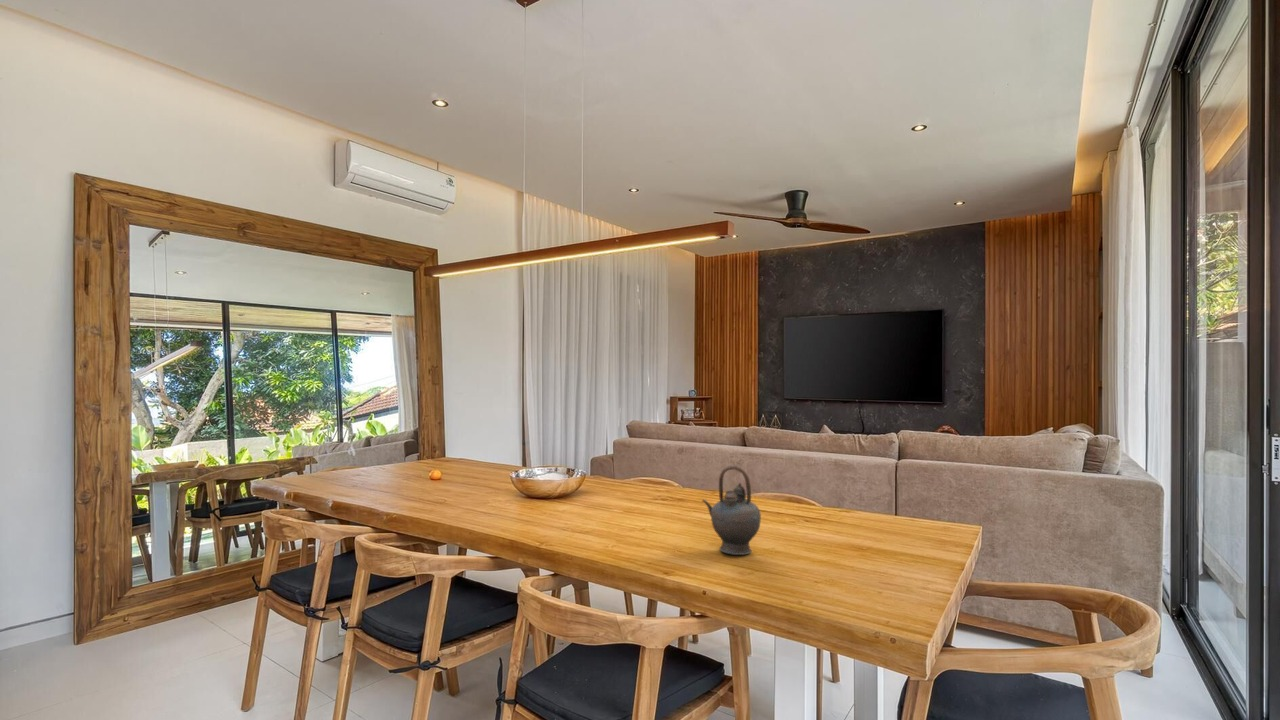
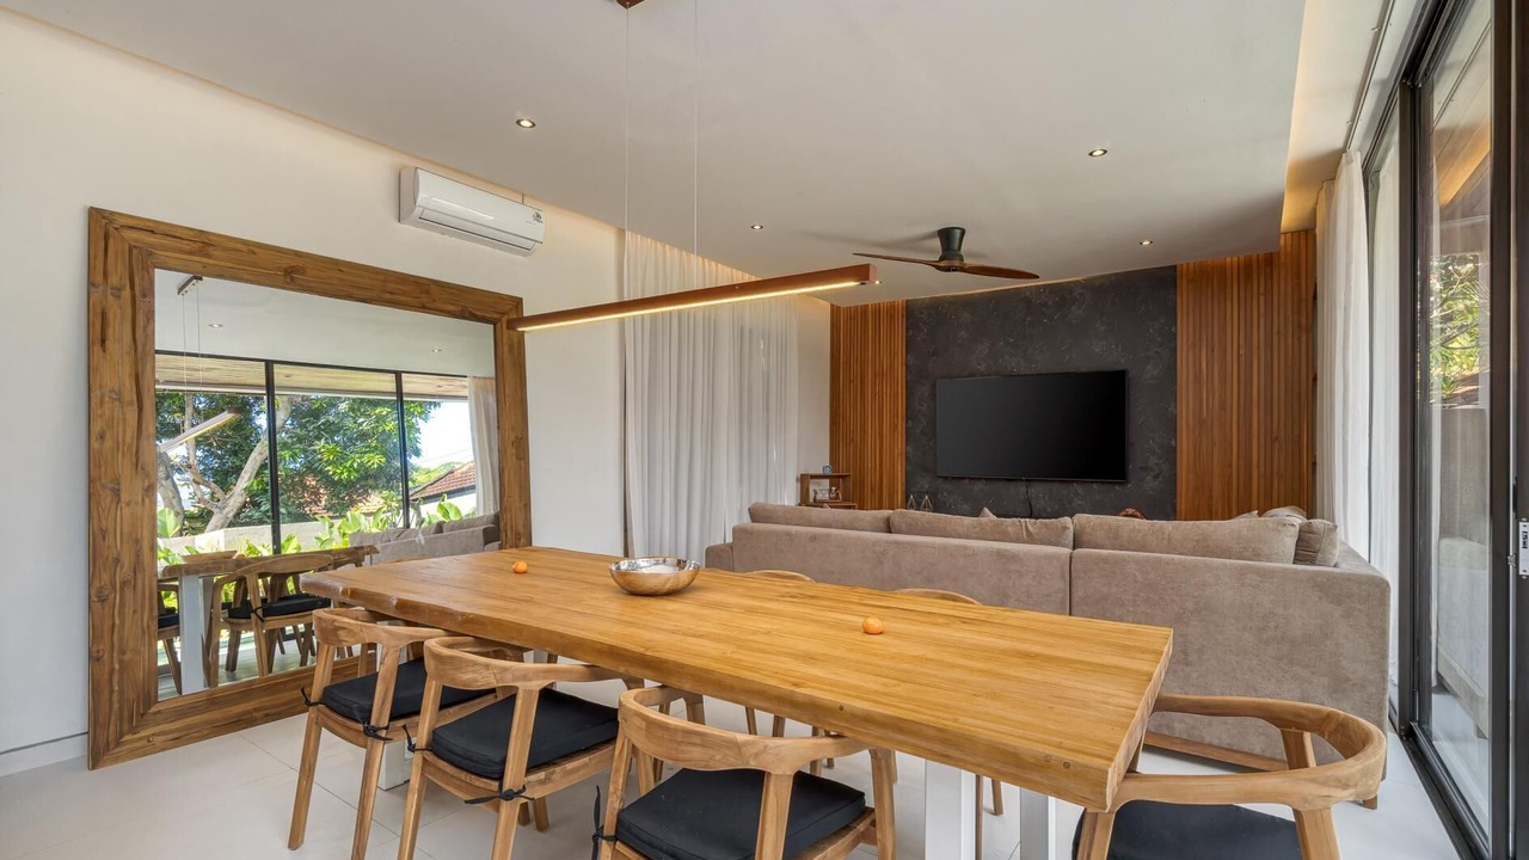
- teapot (730, 507)
